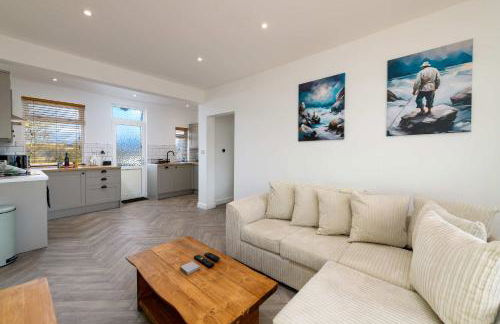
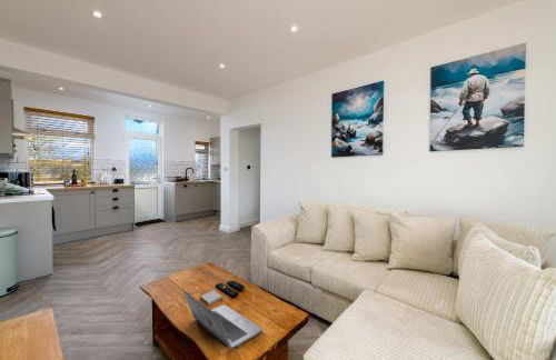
+ laptop (221, 310)
